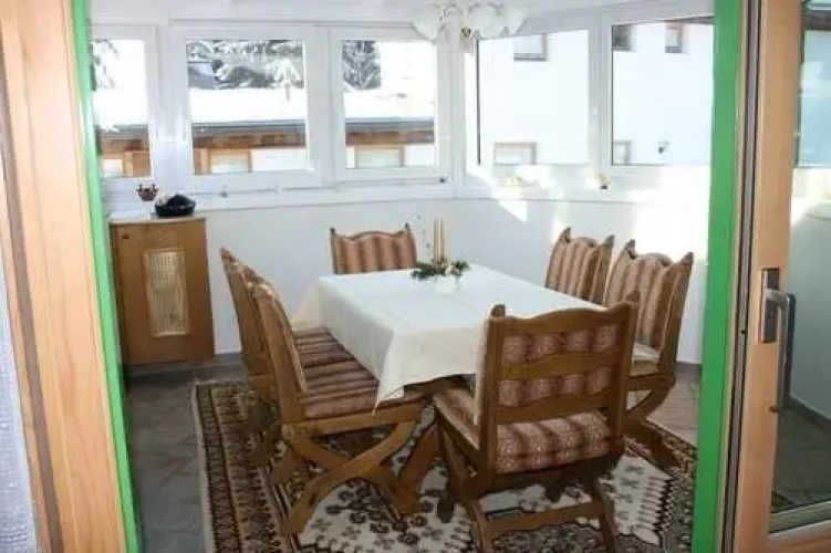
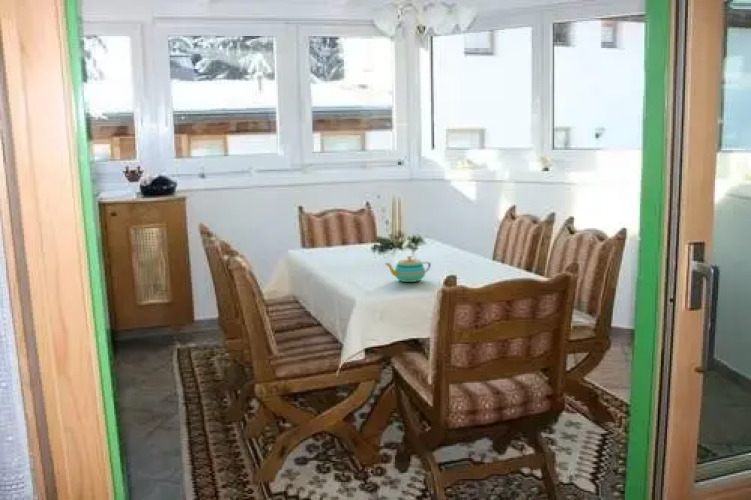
+ teapot (408, 268)
